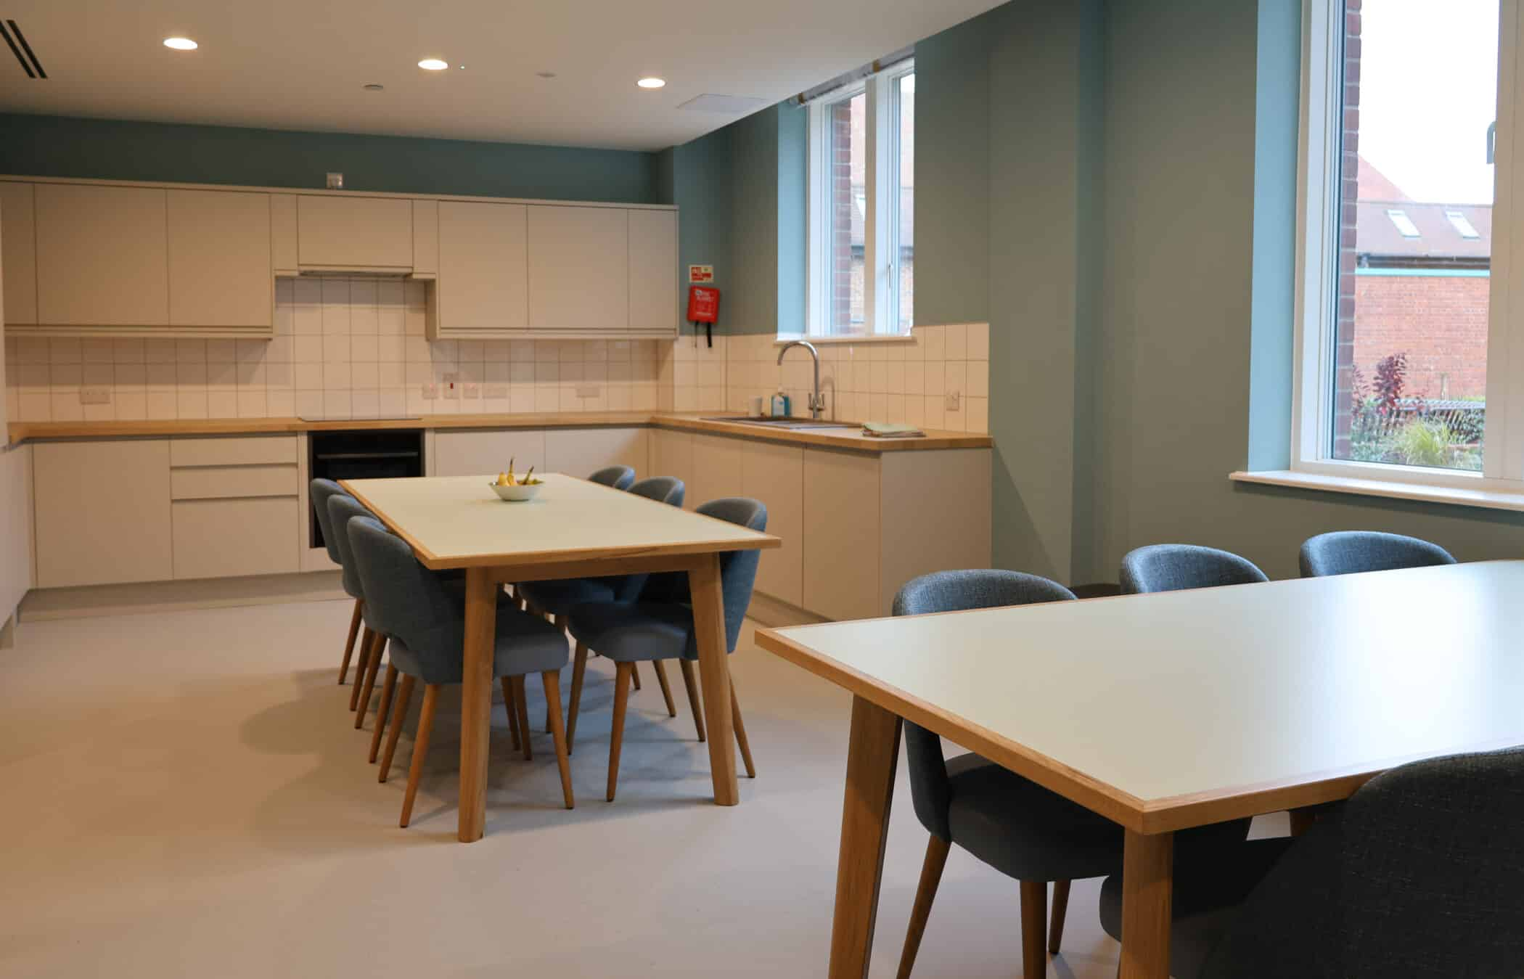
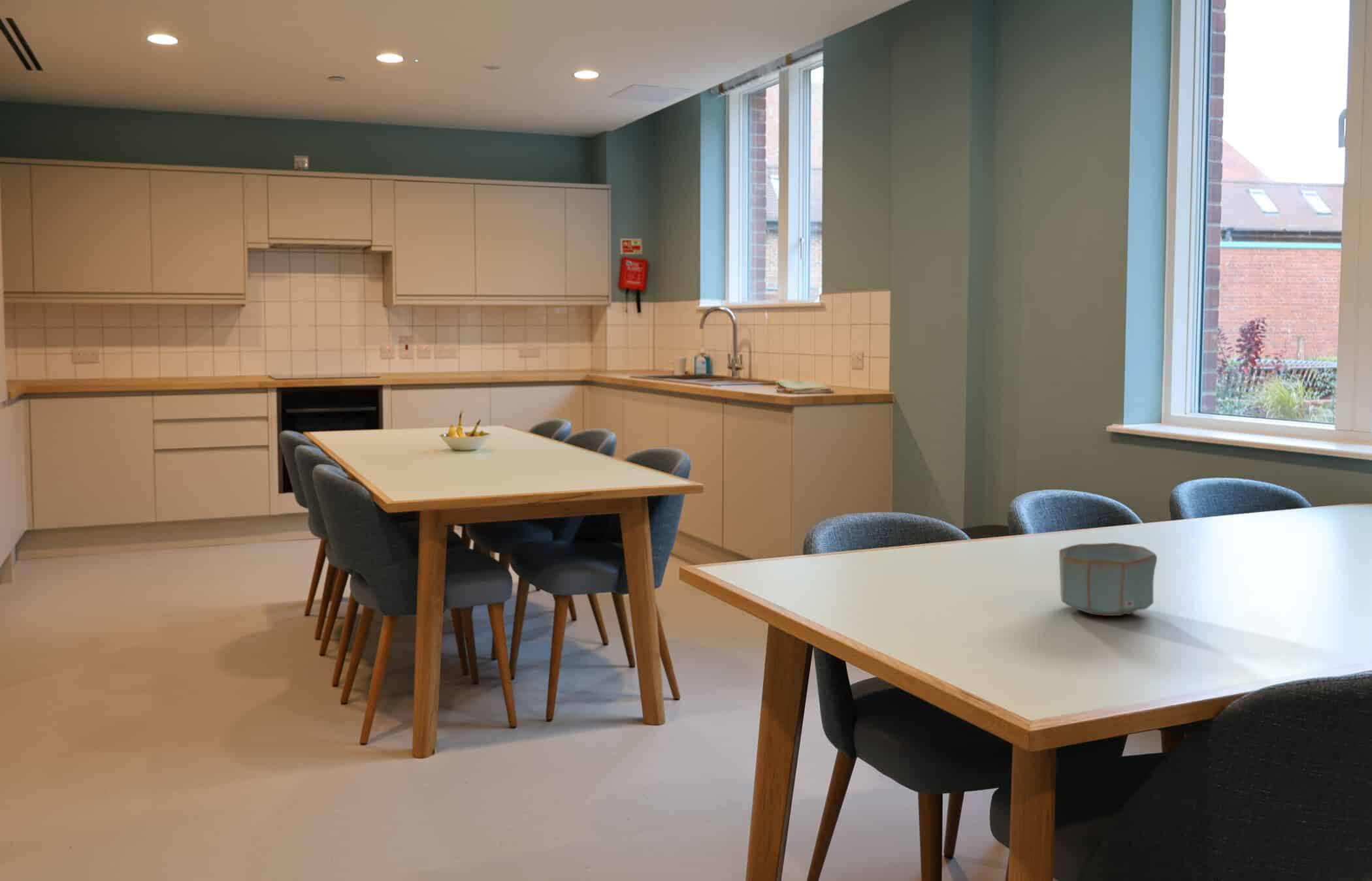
+ bowl (1105, 579)
